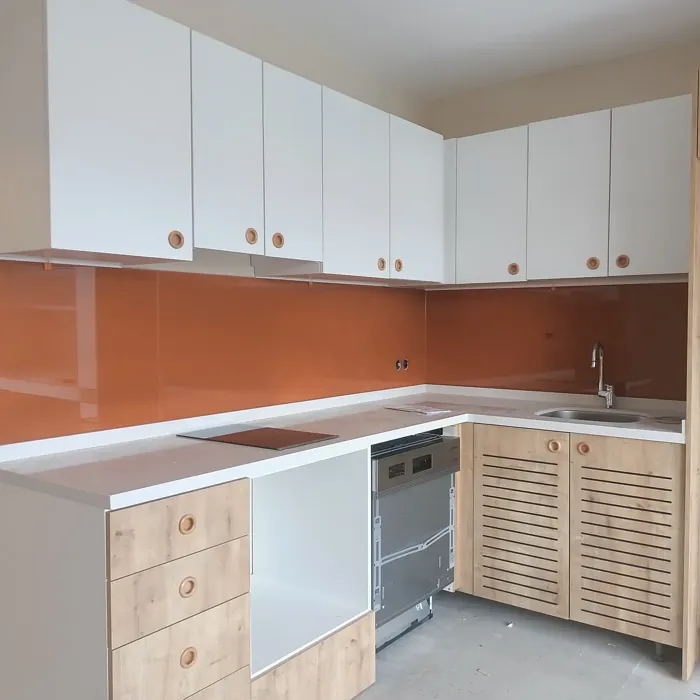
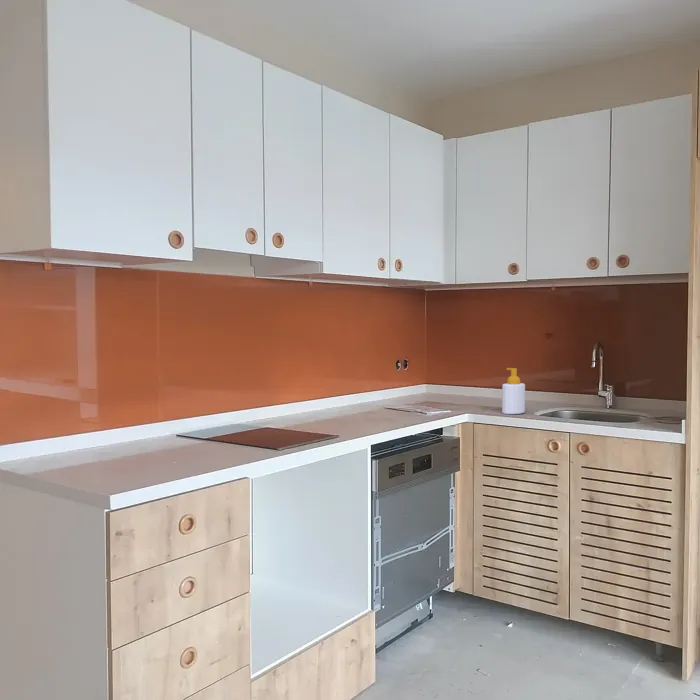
+ soap bottle (513, 390)
